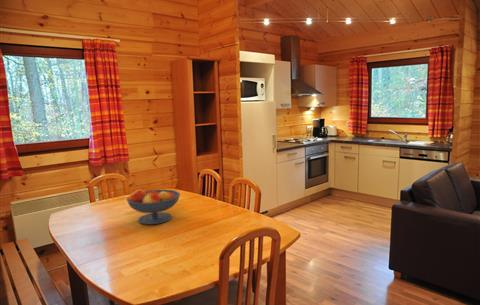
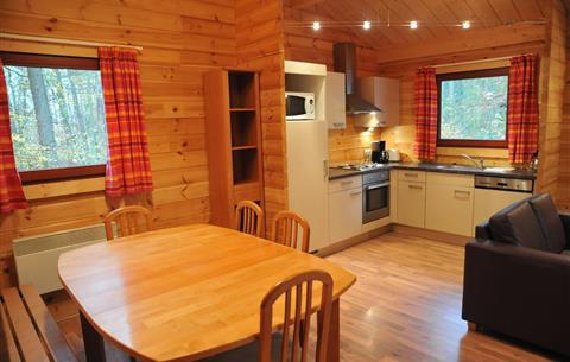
- fruit bowl (154, 203)
